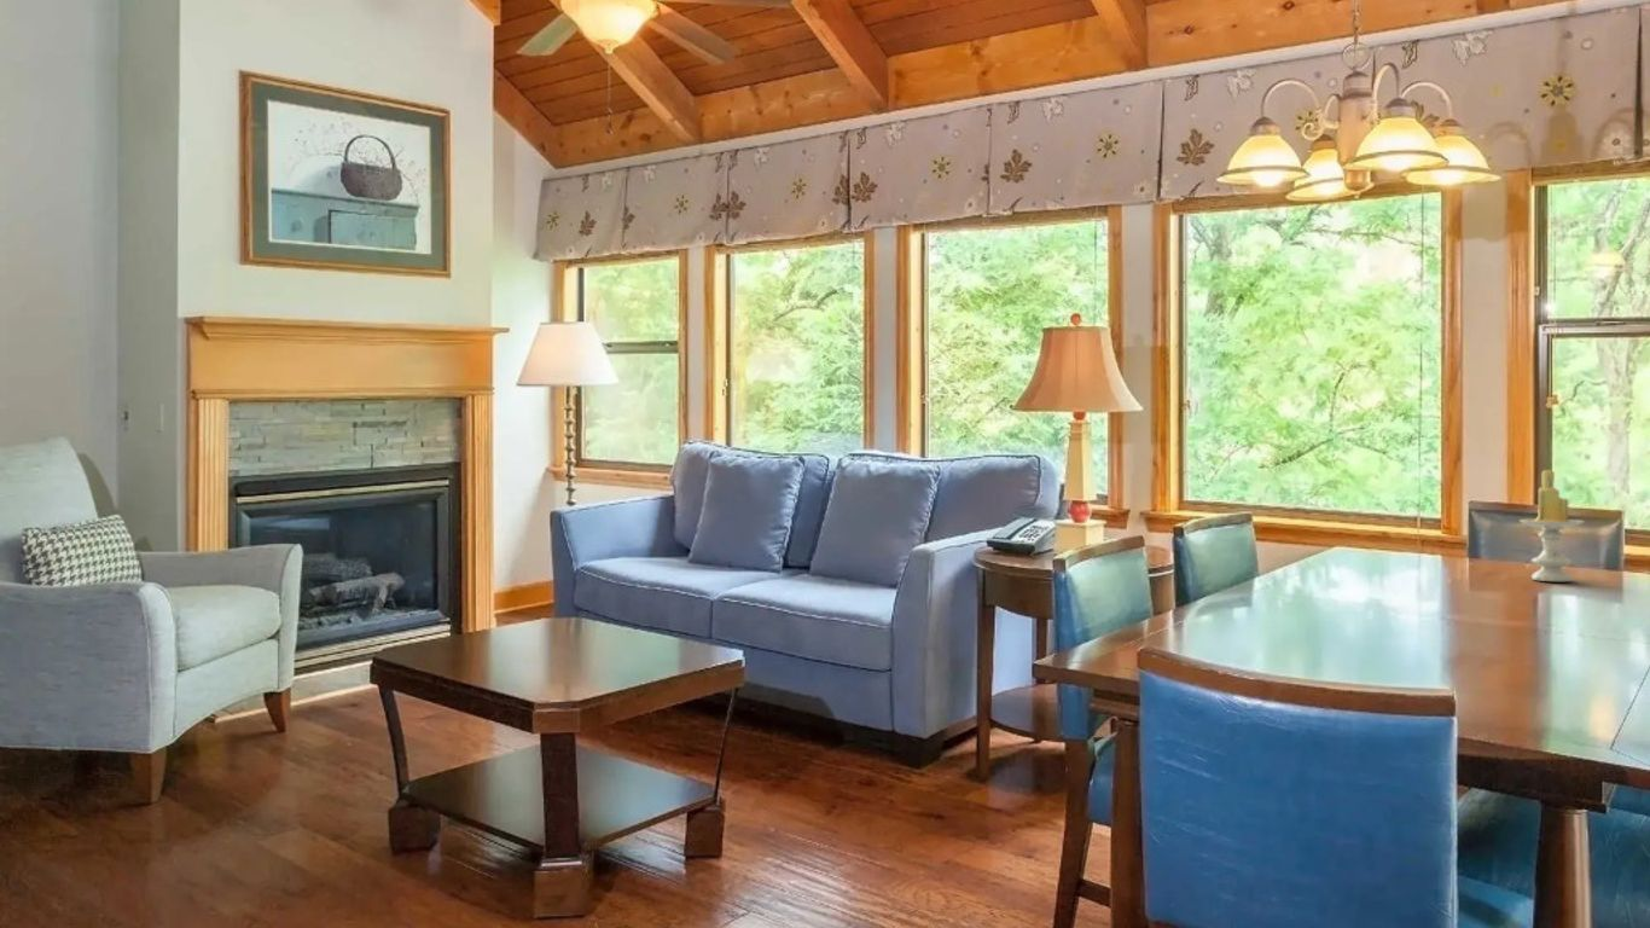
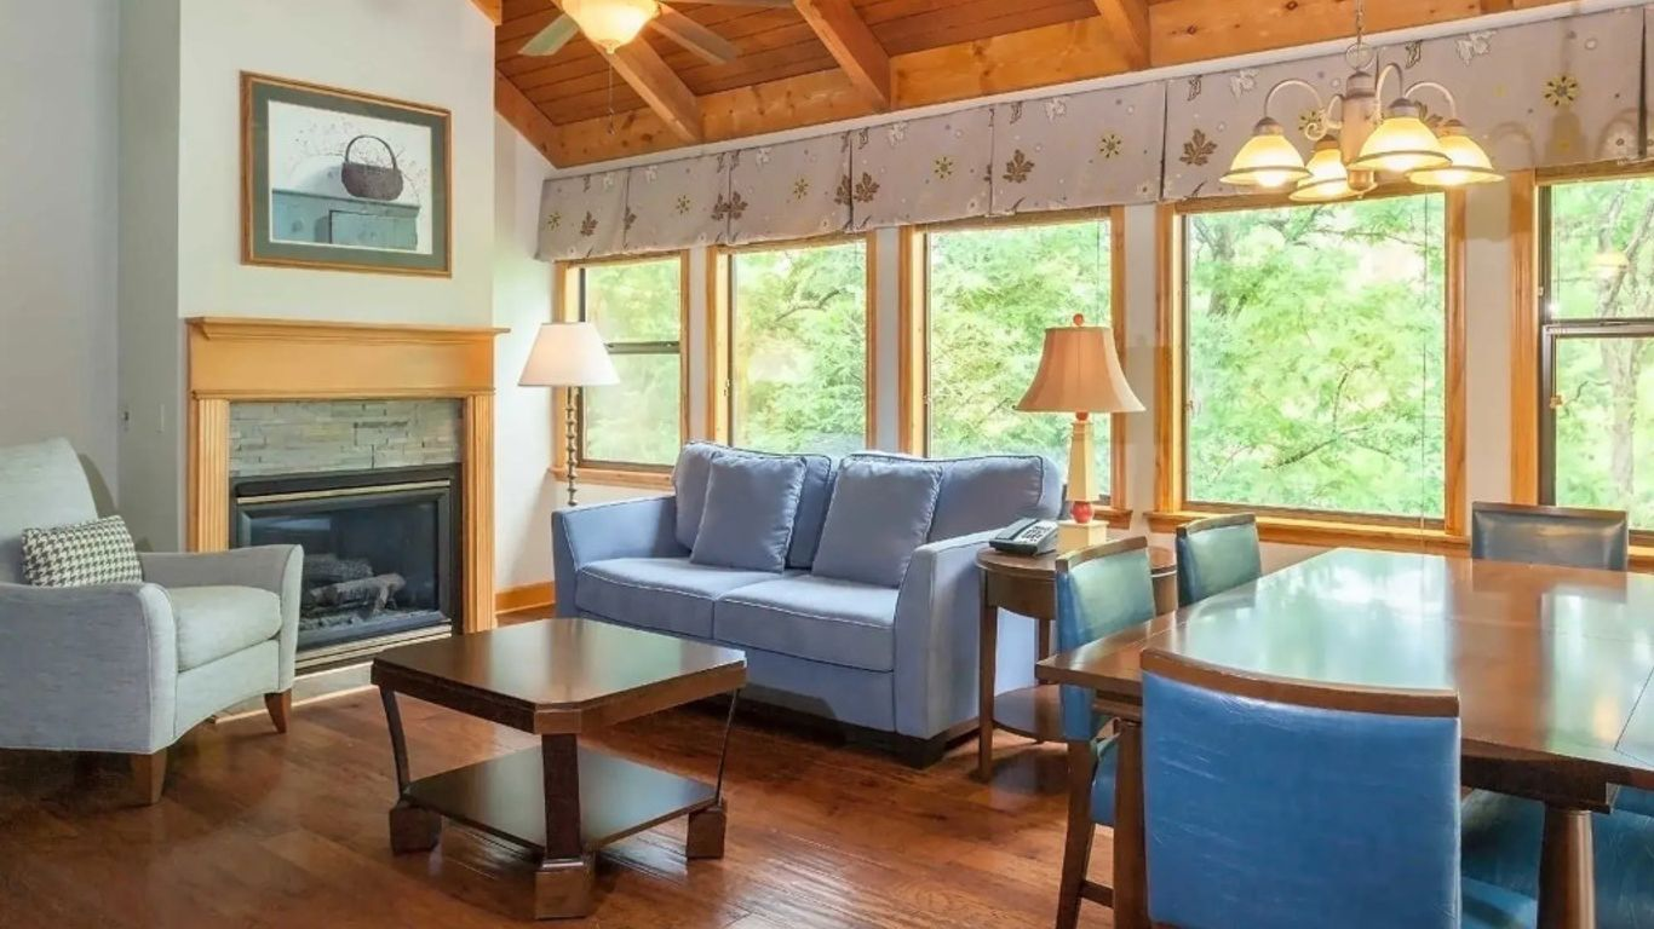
- candle (1551, 524)
